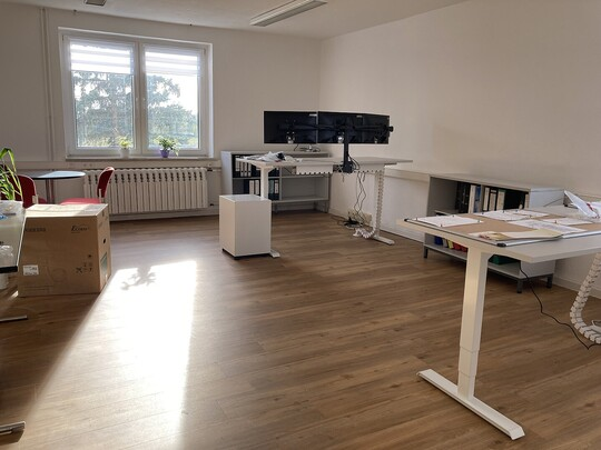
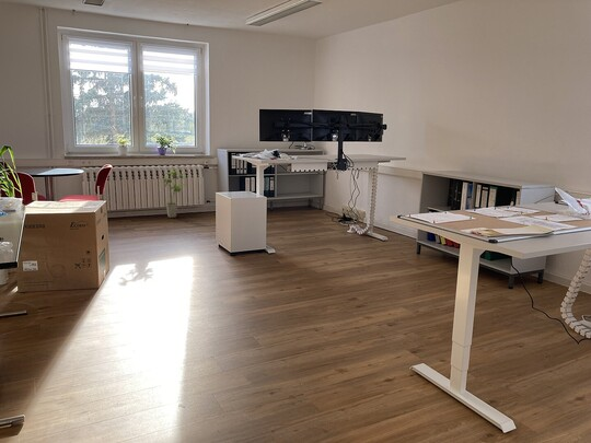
+ house plant (174, 194)
